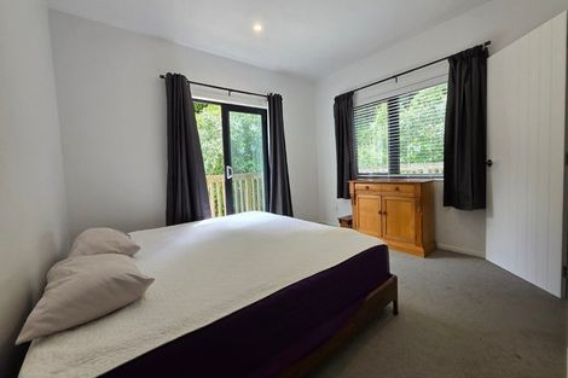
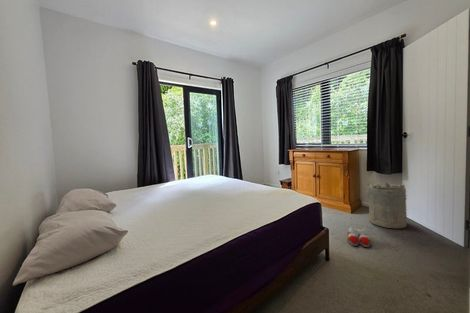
+ laundry hamper (385, 202)
+ slippers (358, 236)
